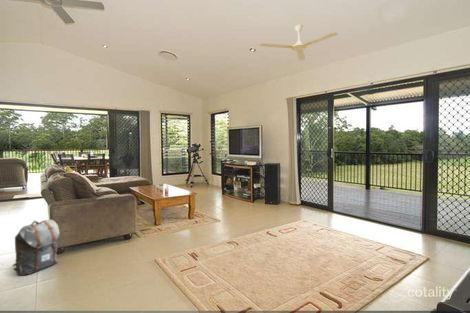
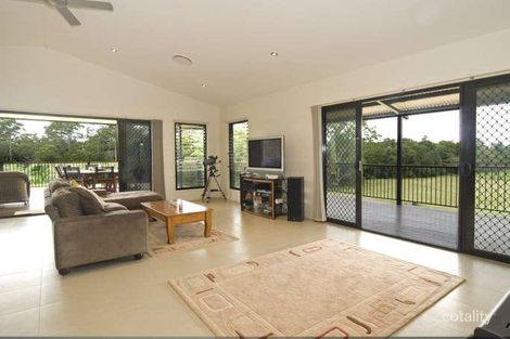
- ceiling fan (297, 41)
- backpack (36, 244)
